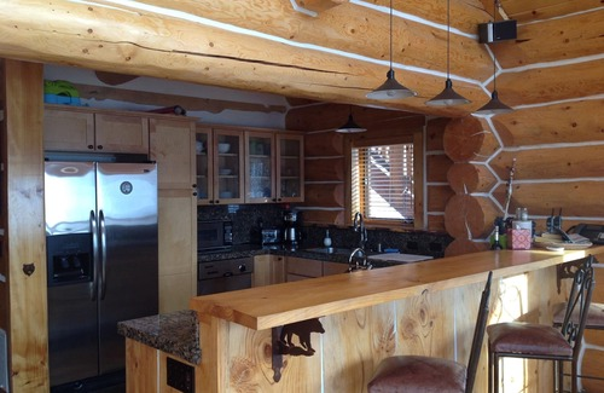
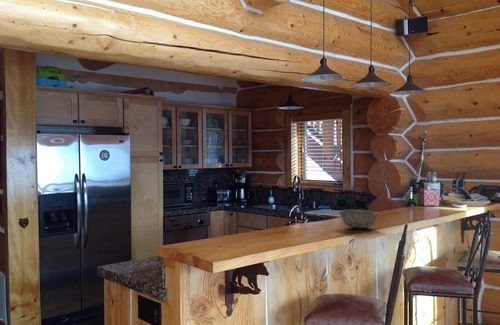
+ bowl (358, 219)
